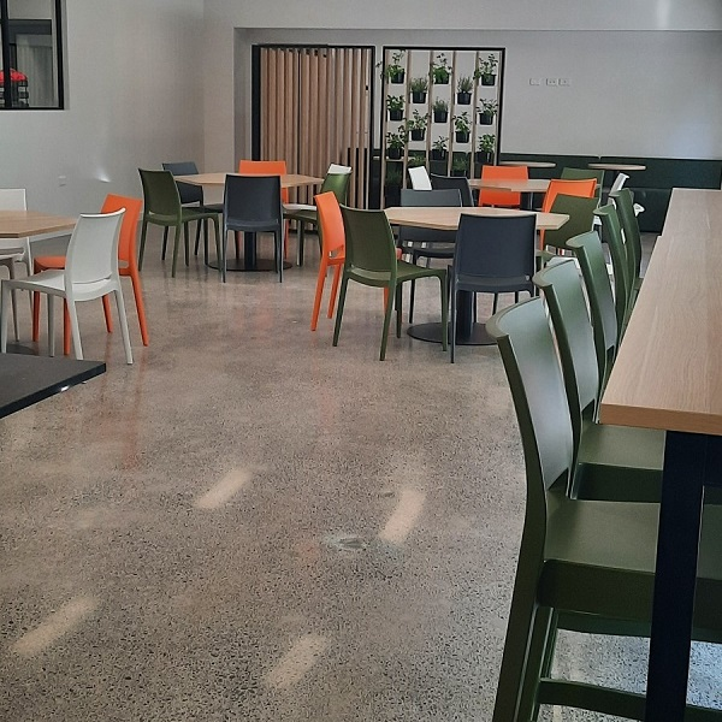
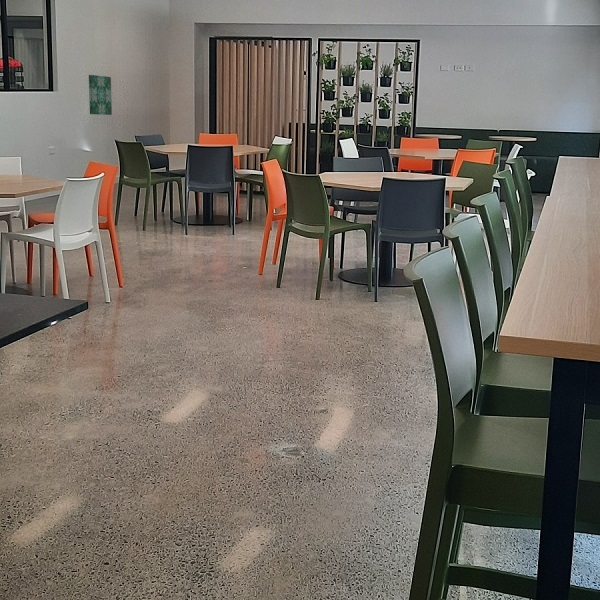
+ wall art (100, 95)
